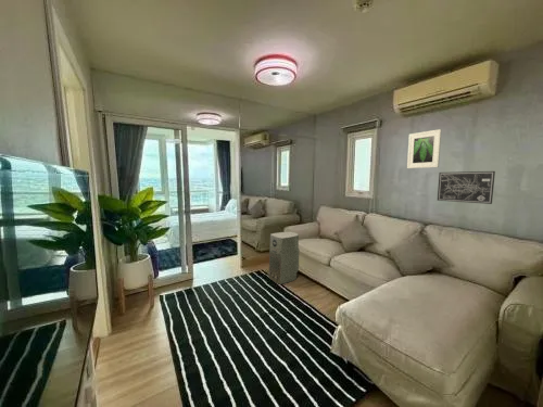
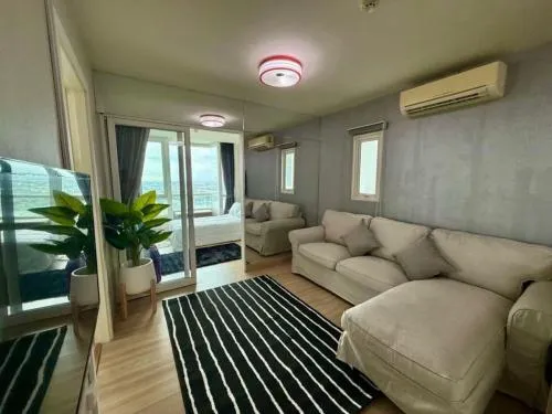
- air purifier (283, 256)
- wall art (464, 187)
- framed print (422, 150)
